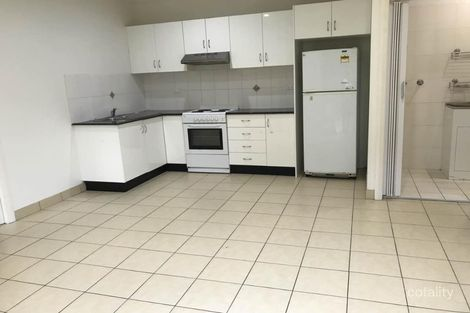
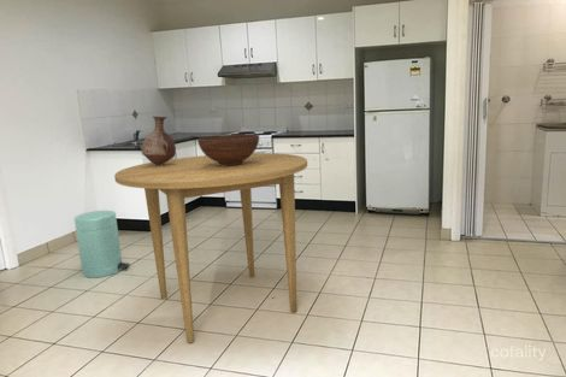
+ trash can (102, 242)
+ dining table (244, 236)
+ fruit bowl (229, 149)
+ vase (158, 140)
